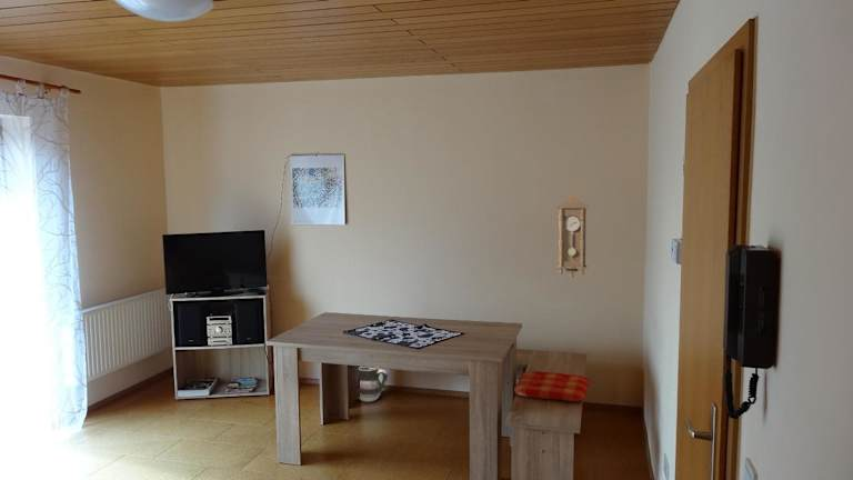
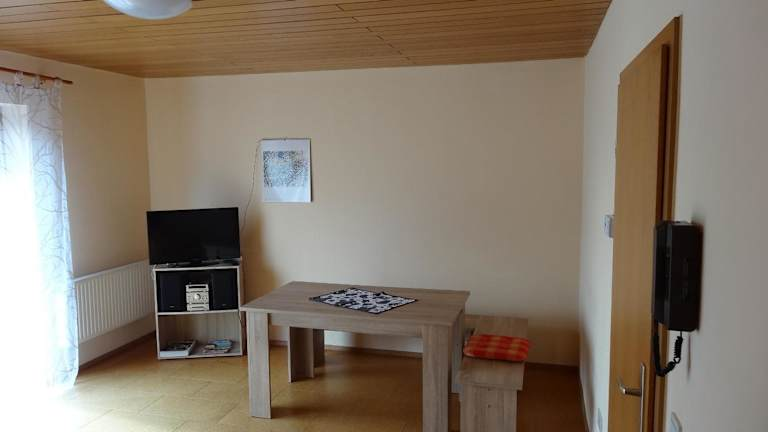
- ceramic jug (371, 383)
- pendulum clock (572, 234)
